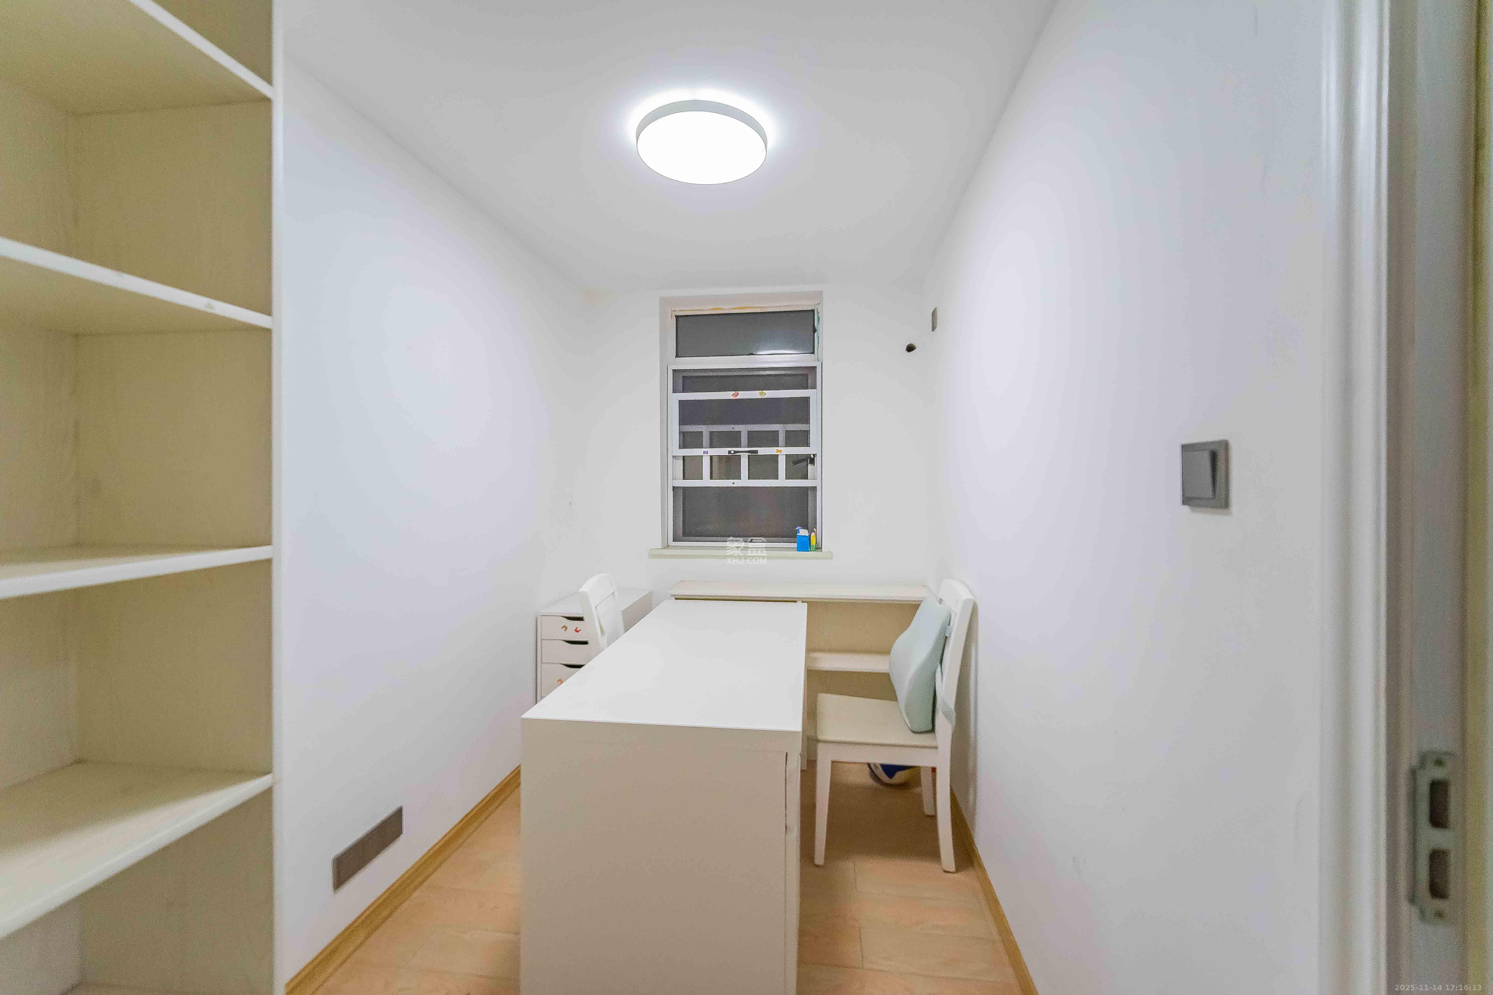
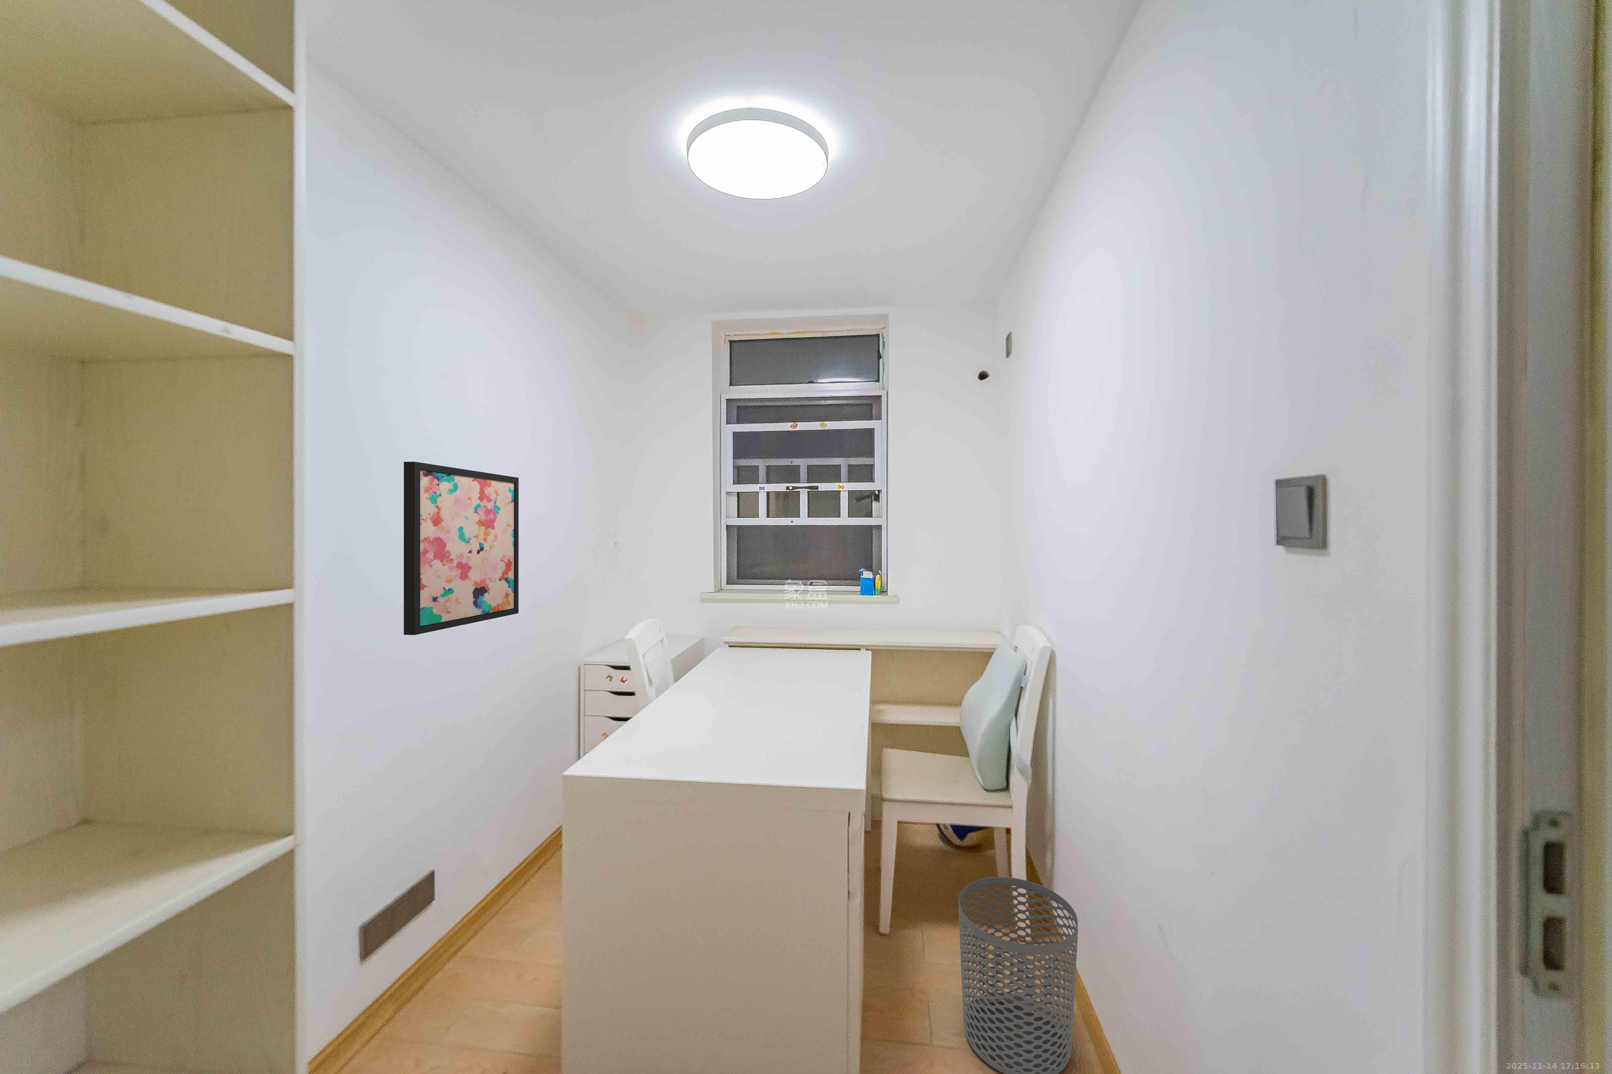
+ wall art (468, 547)
+ waste bin (1016, 973)
